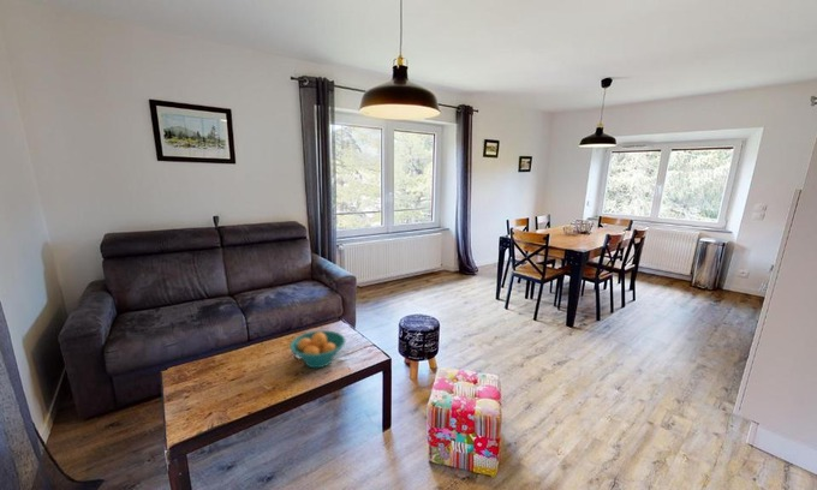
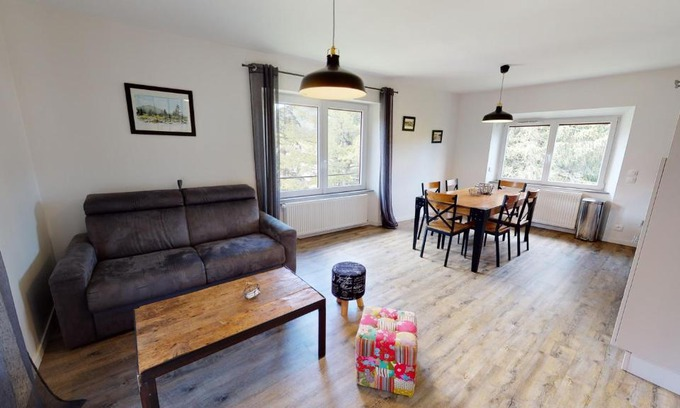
- fruit bowl (318, 347)
